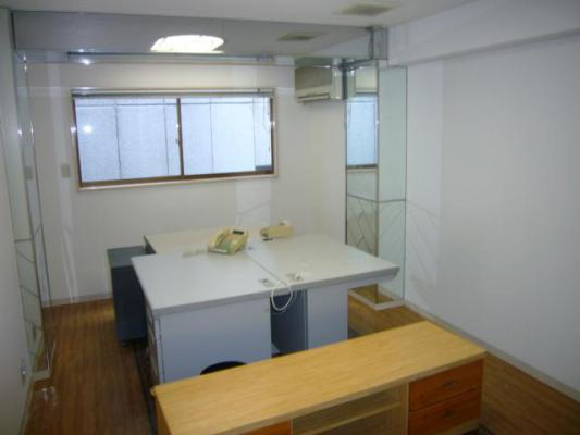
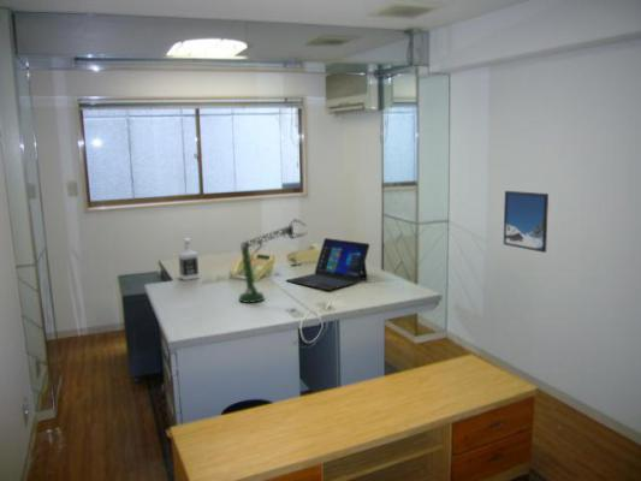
+ desk lamp (259, 249)
+ laptop (327, 262)
+ bottle (188, 259)
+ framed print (524, 220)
